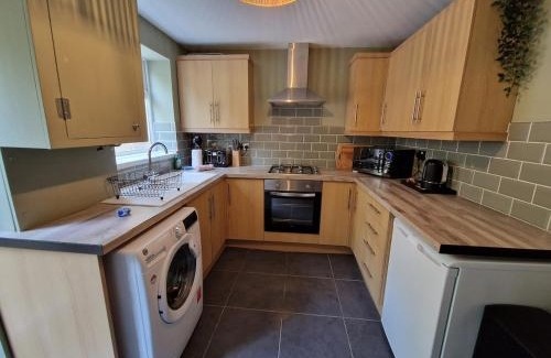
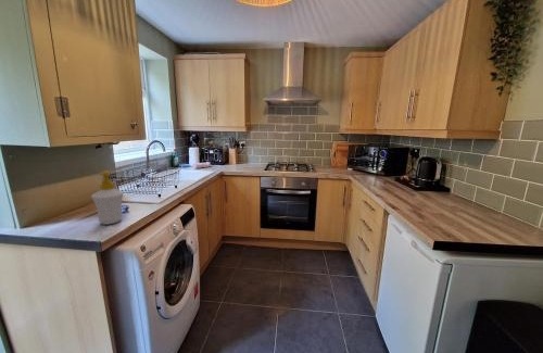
+ soap bottle (108, 197)
